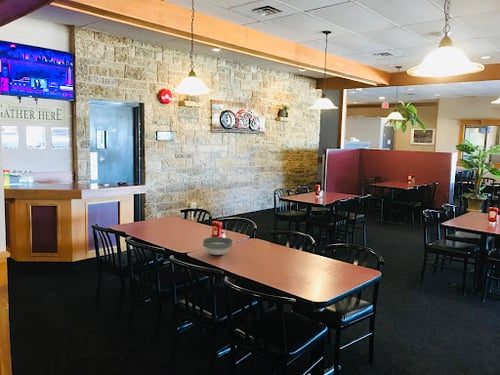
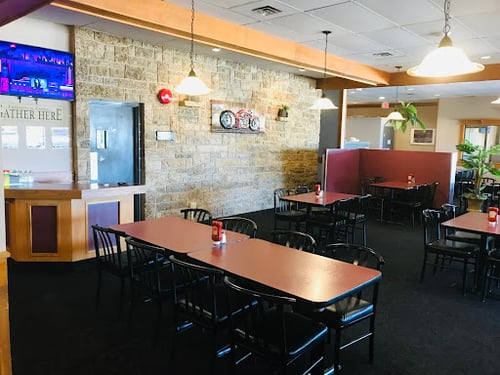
- bowl (217, 247)
